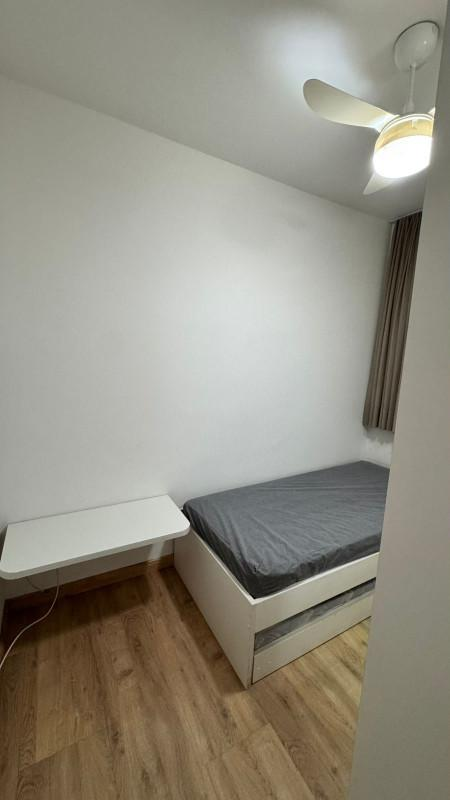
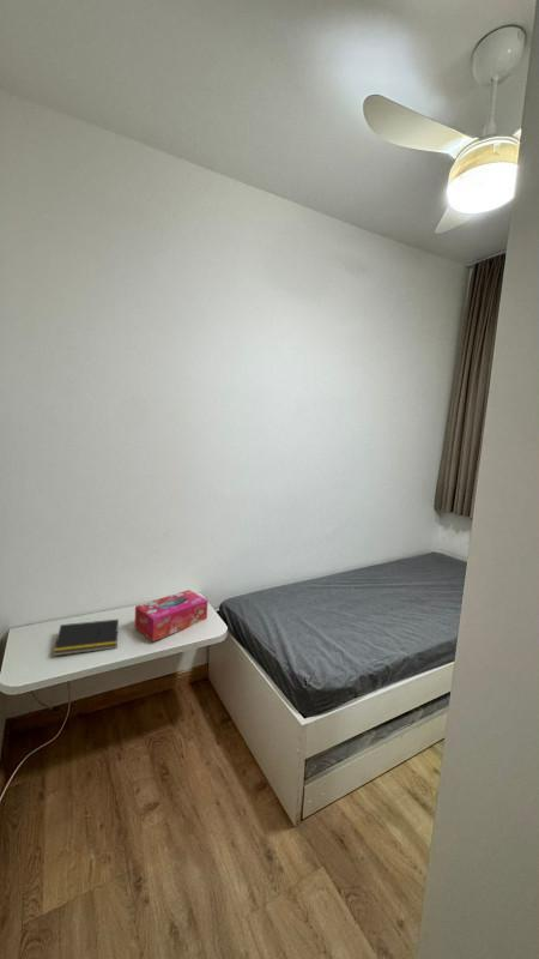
+ tissue box (171, 613)
+ notepad (87, 635)
